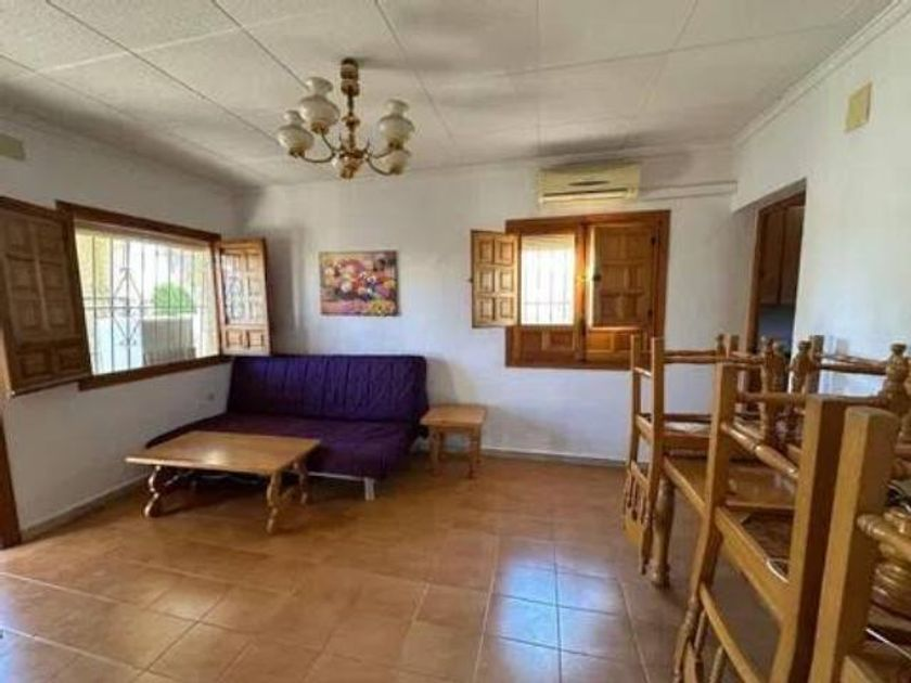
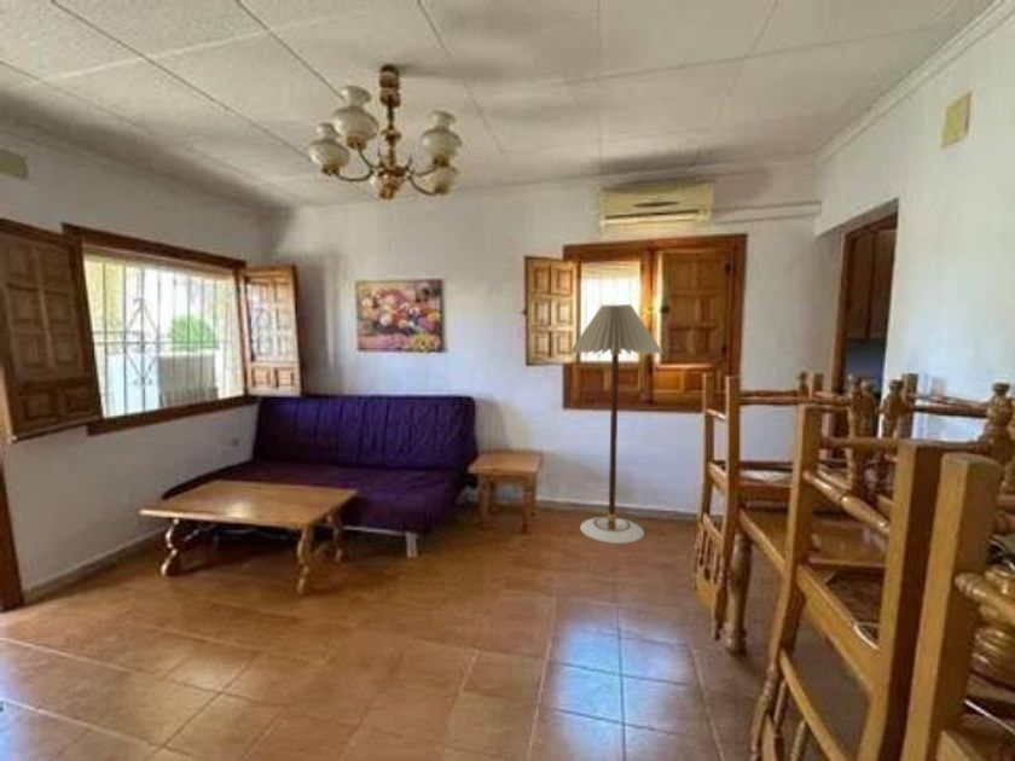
+ floor lamp (614, 419)
